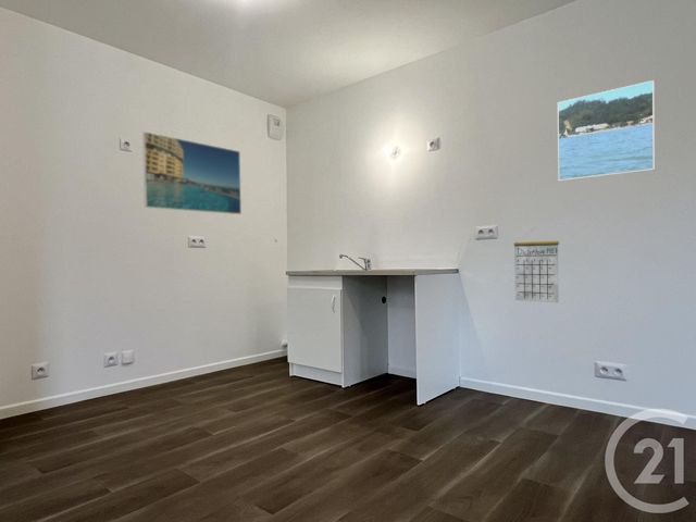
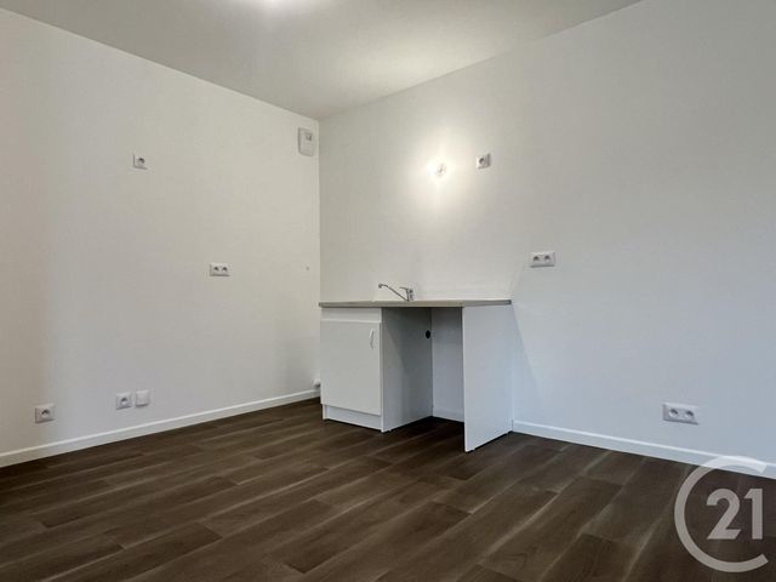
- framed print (196, 176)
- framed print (602, 134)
- calendar (535, 264)
